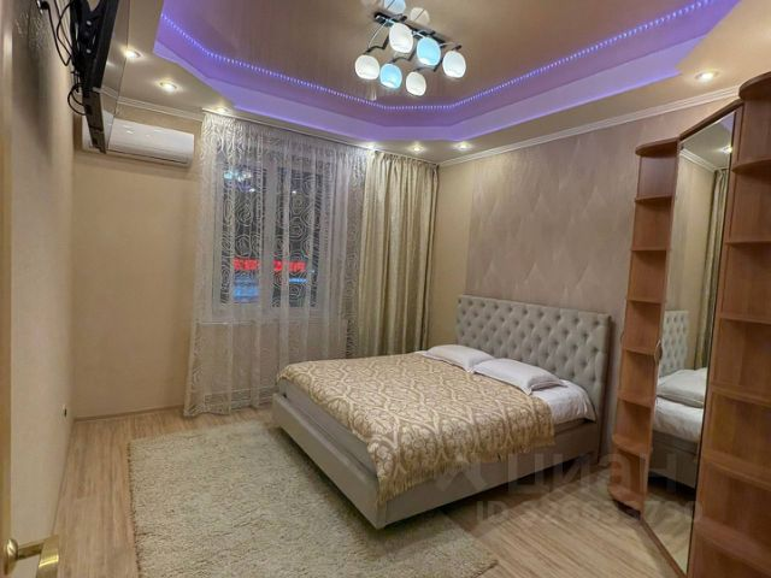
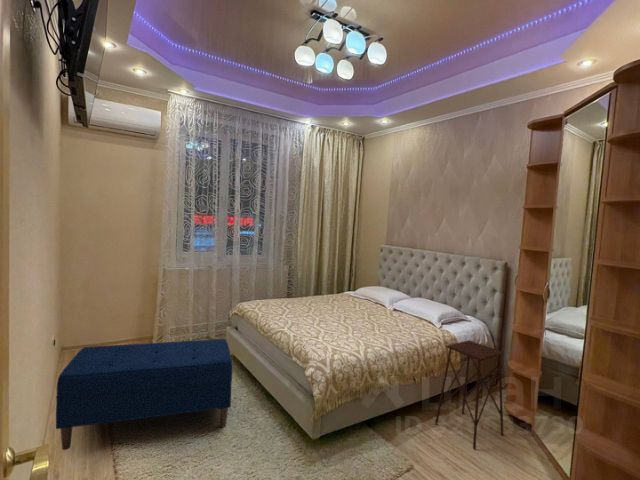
+ bench (154, 387)
+ side table (471, 389)
